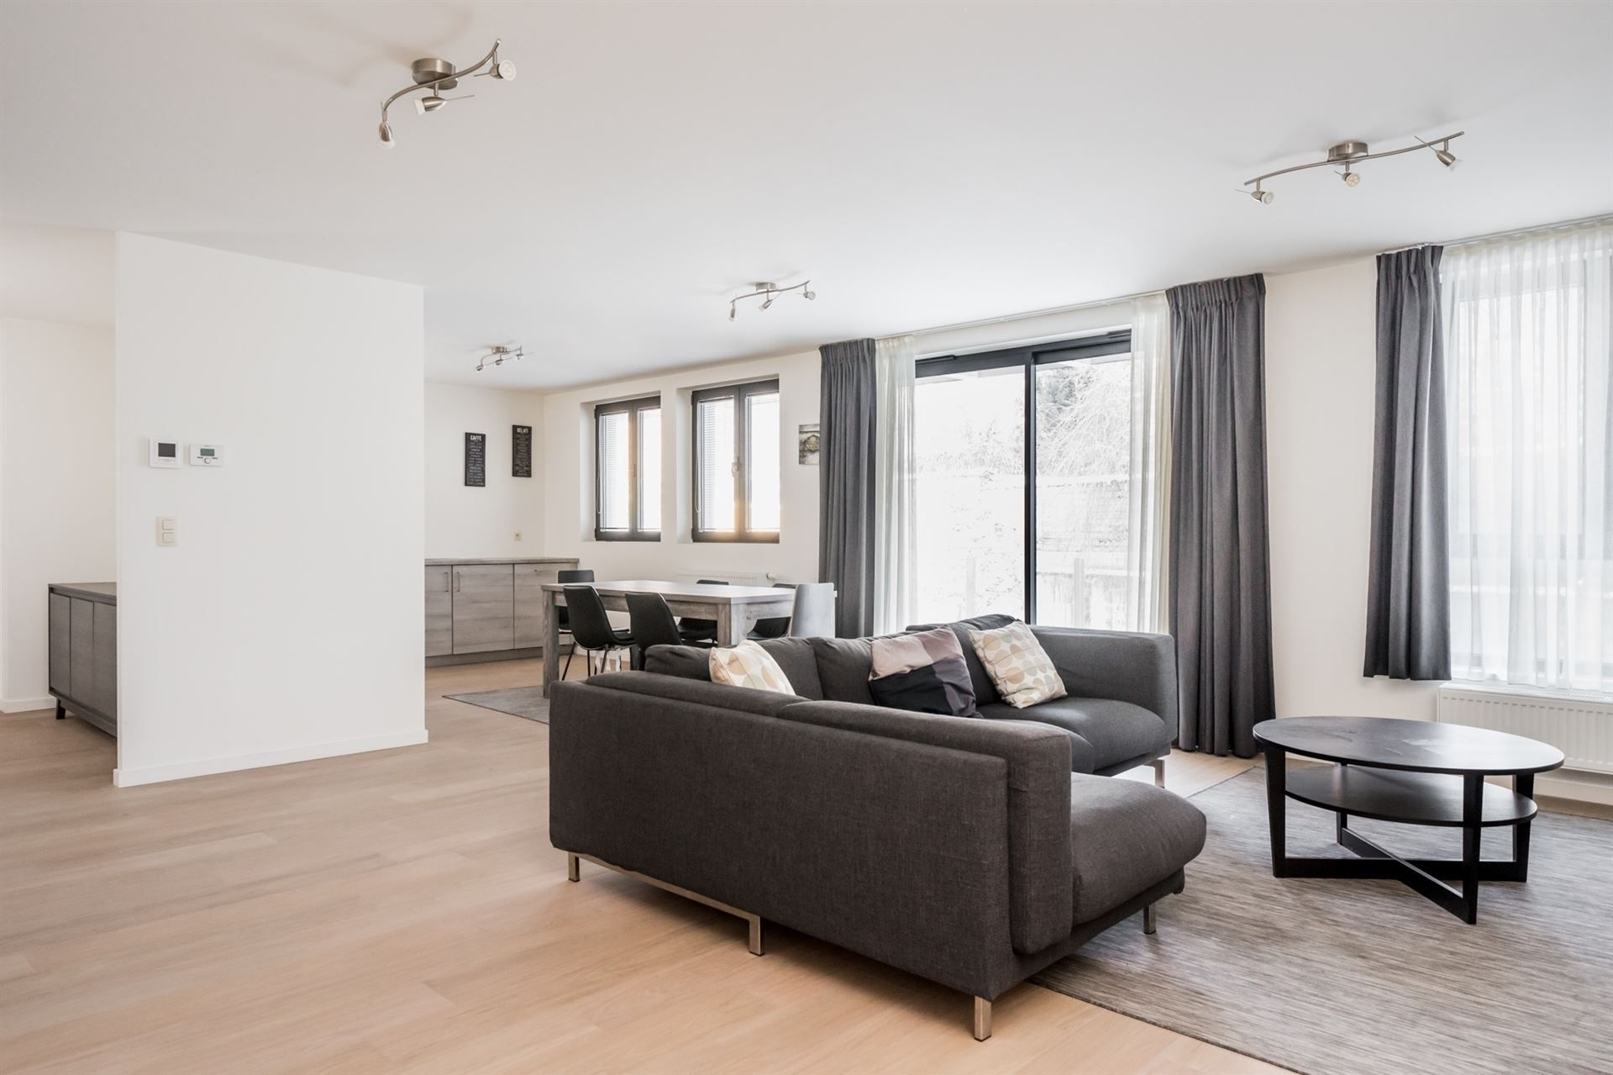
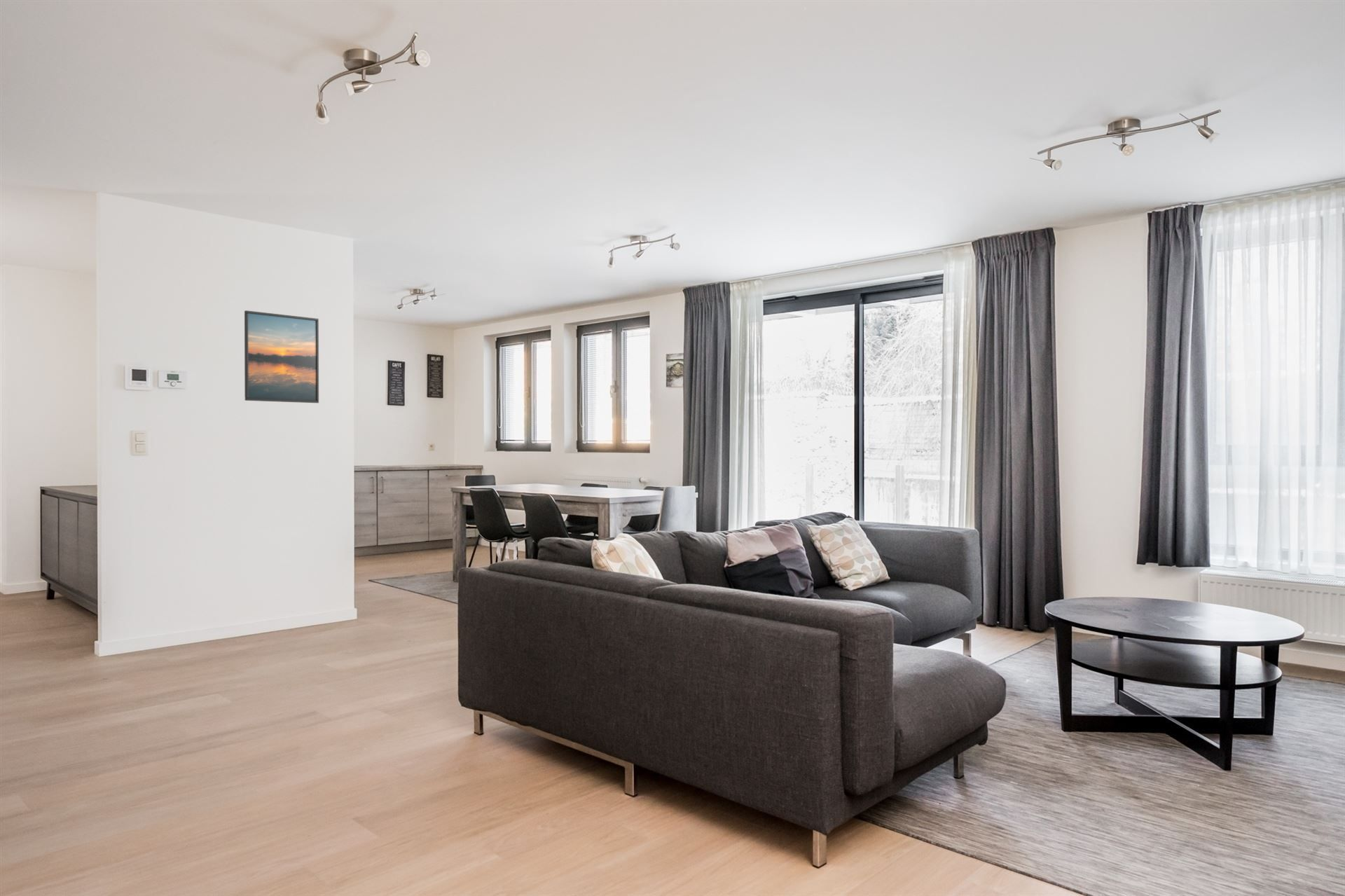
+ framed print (282, 358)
